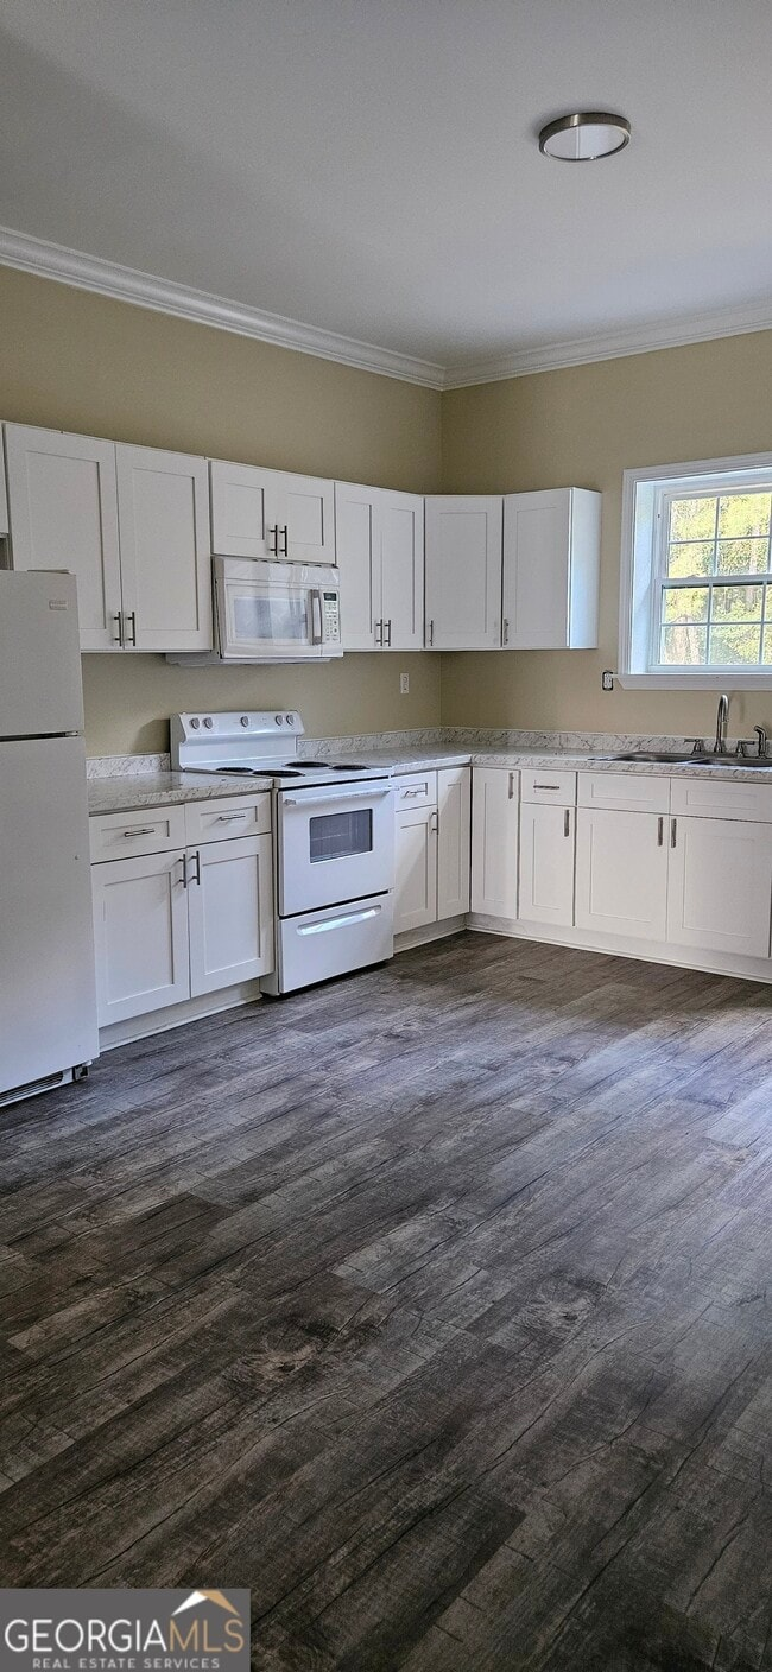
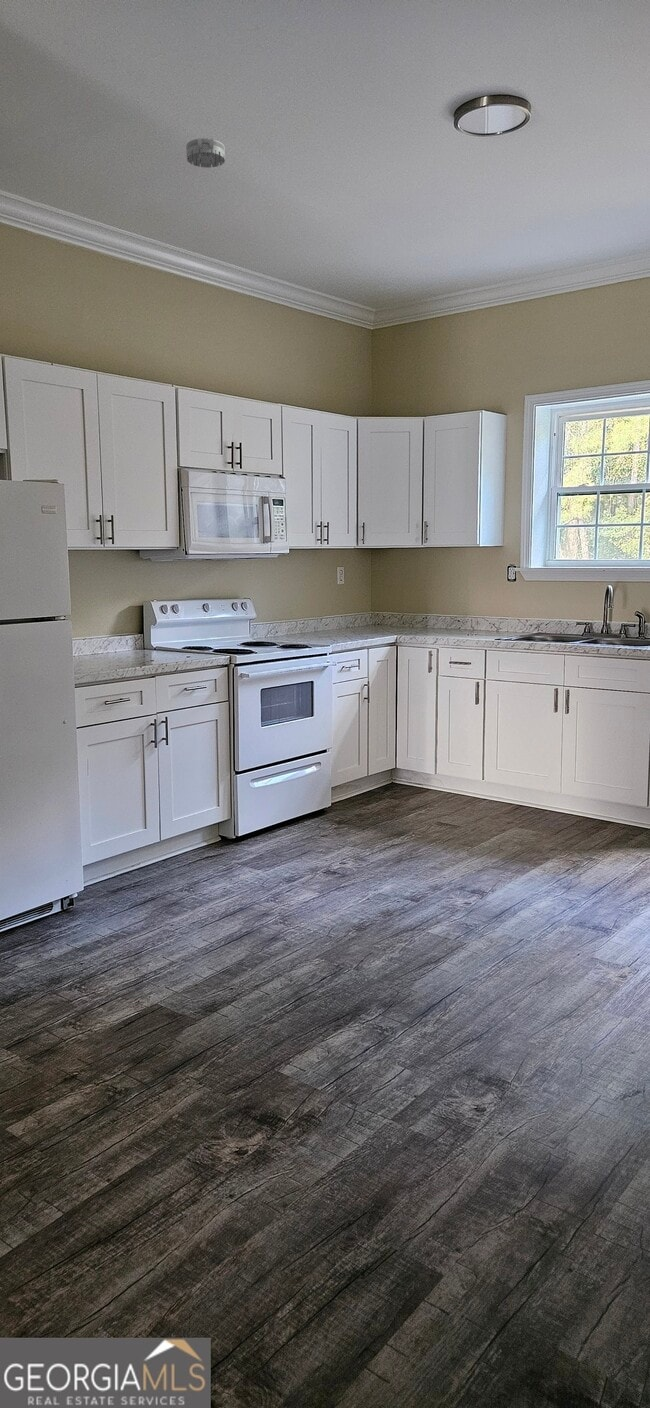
+ smoke detector (205, 152)
